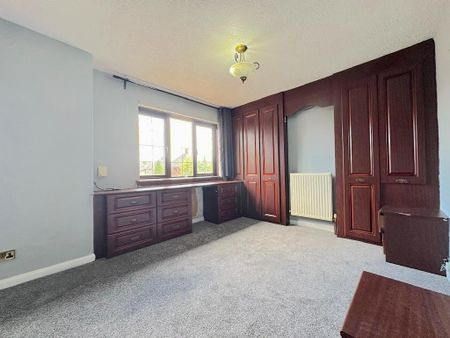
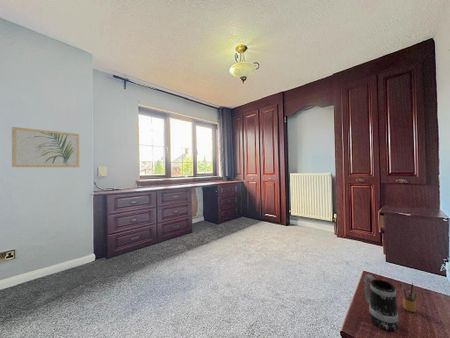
+ pencil box (409, 296)
+ wall art (48, 149)
+ mug (378, 299)
